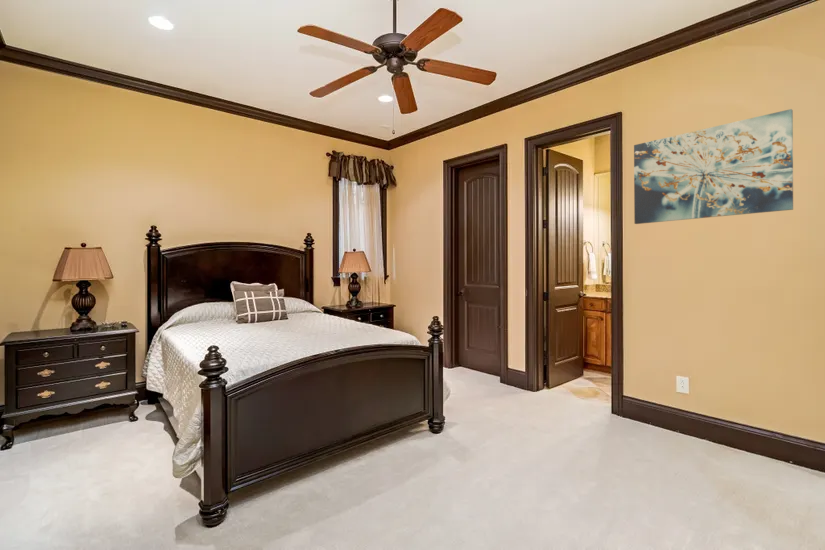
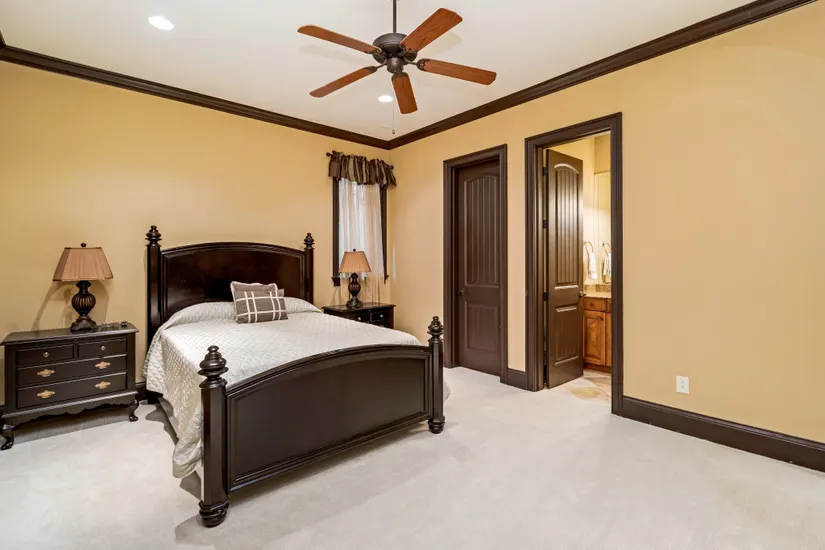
- wall art (704, 173)
